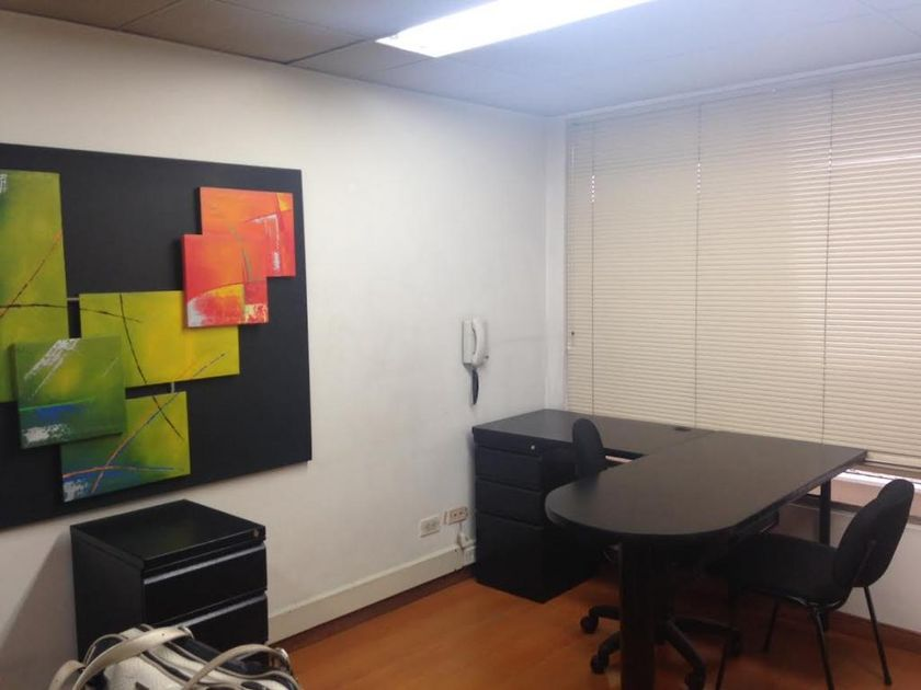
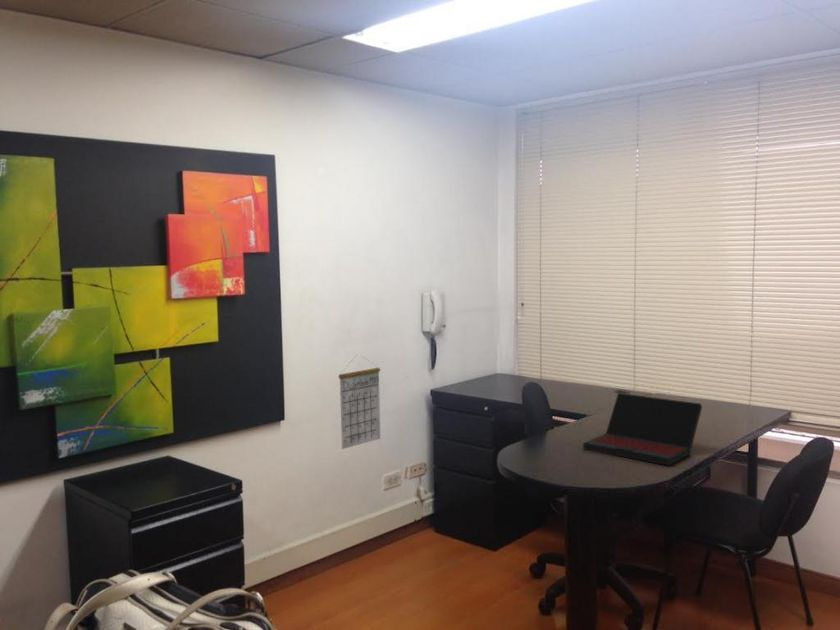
+ calendar (360, 398)
+ laptop (642, 426)
